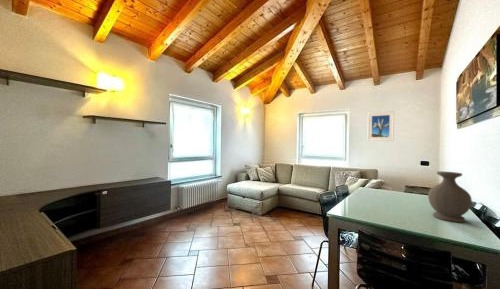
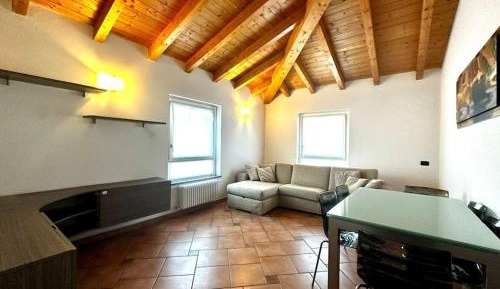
- vase (448, 195)
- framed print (380, 126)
